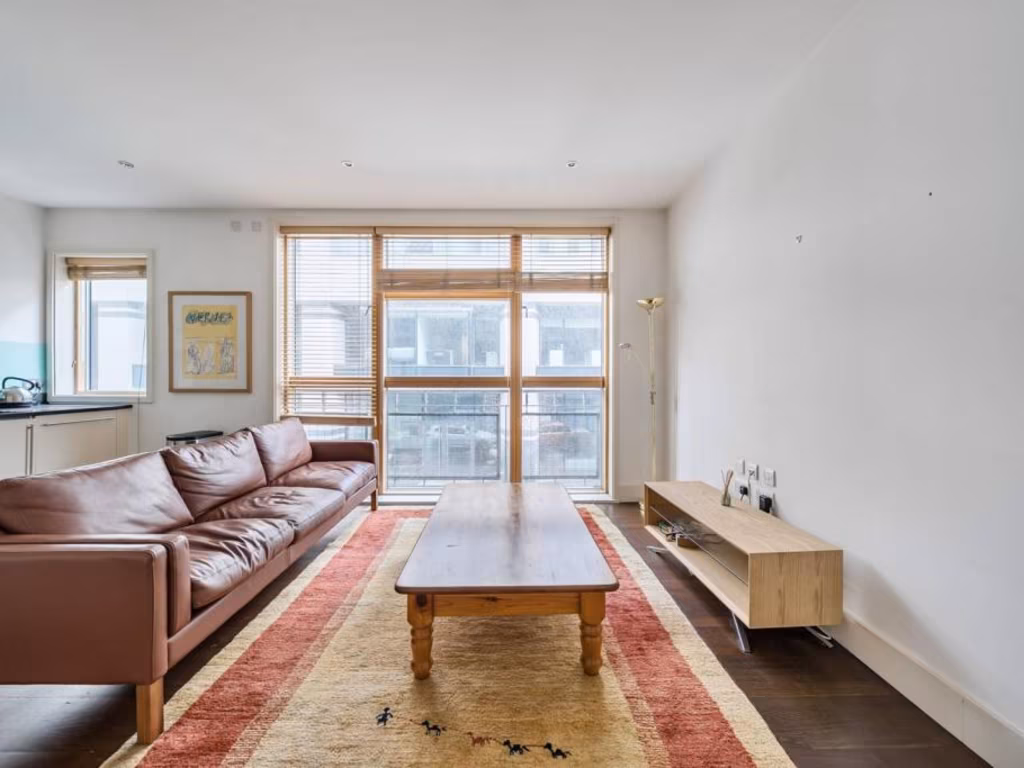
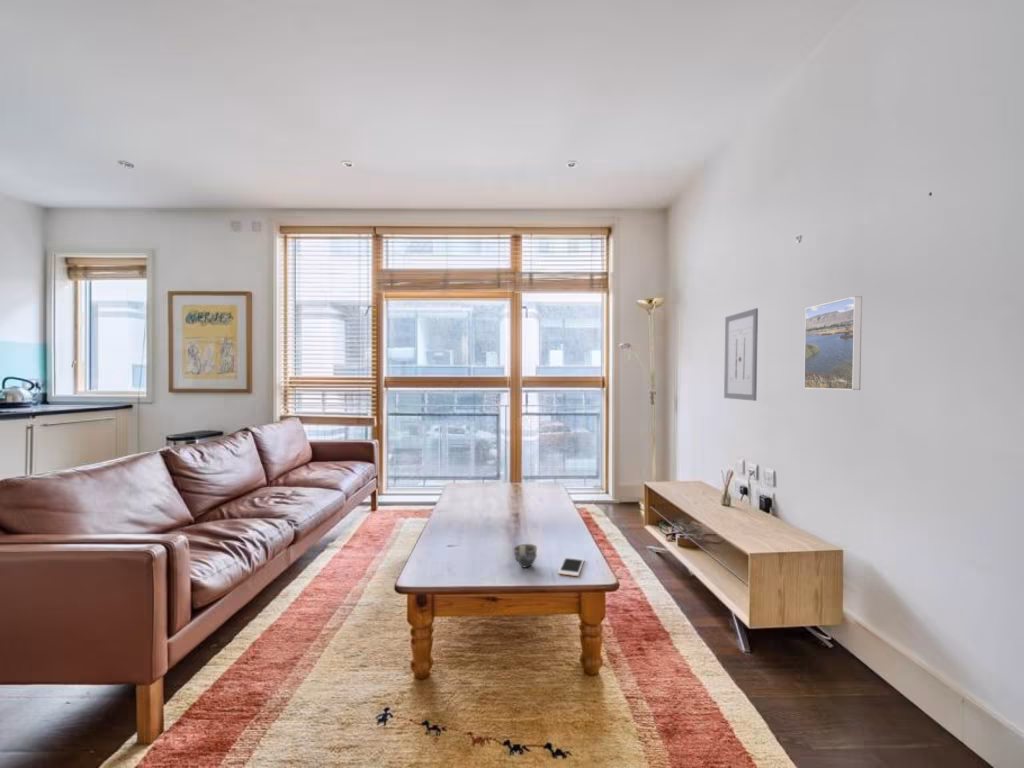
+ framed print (830, 345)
+ cup (523, 554)
+ wall art (739, 356)
+ cell phone (571, 566)
